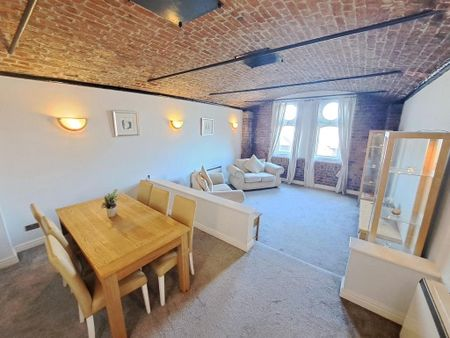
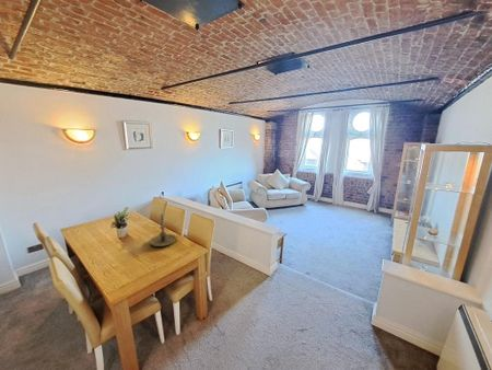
+ candle holder (162, 228)
